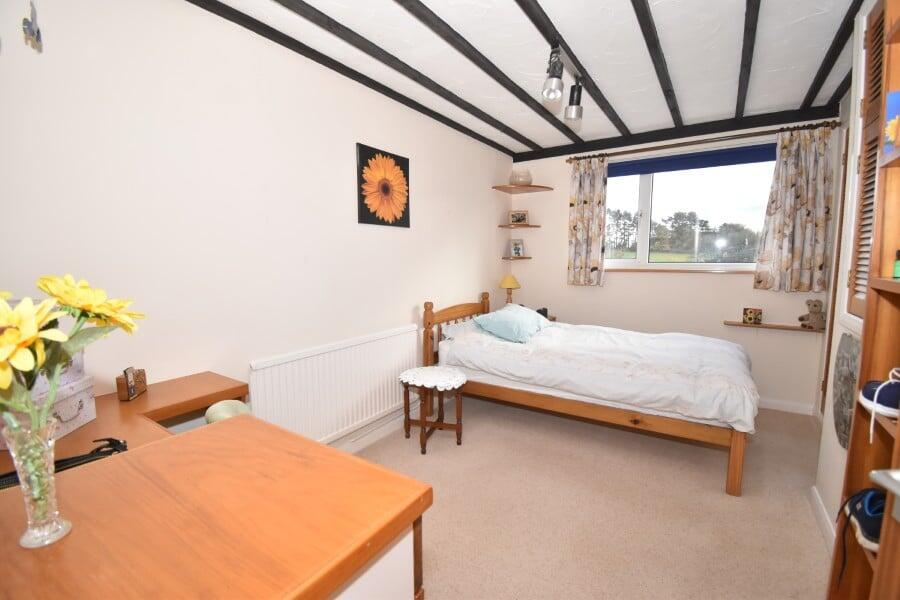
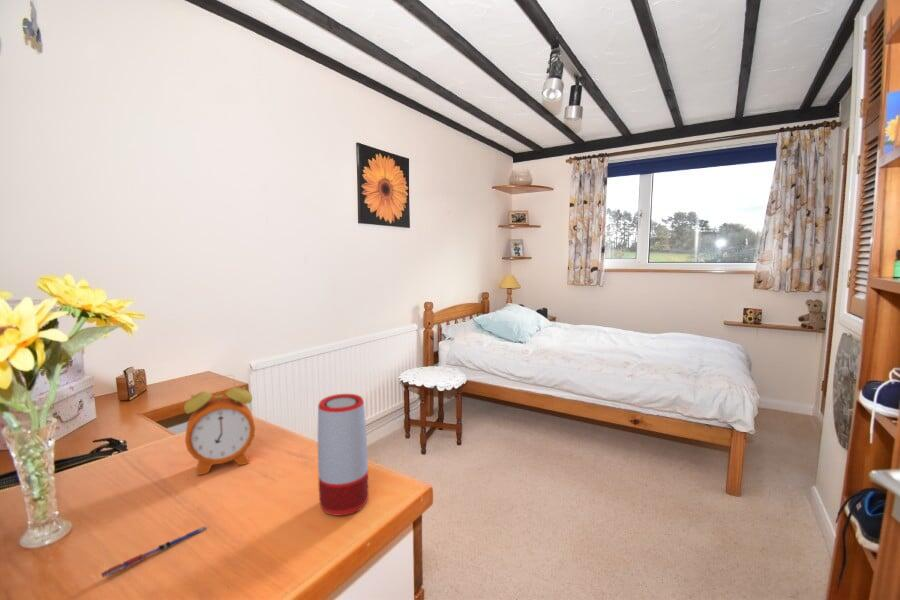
+ alarm clock (220, 421)
+ pen (158, 548)
+ speaker (342, 452)
